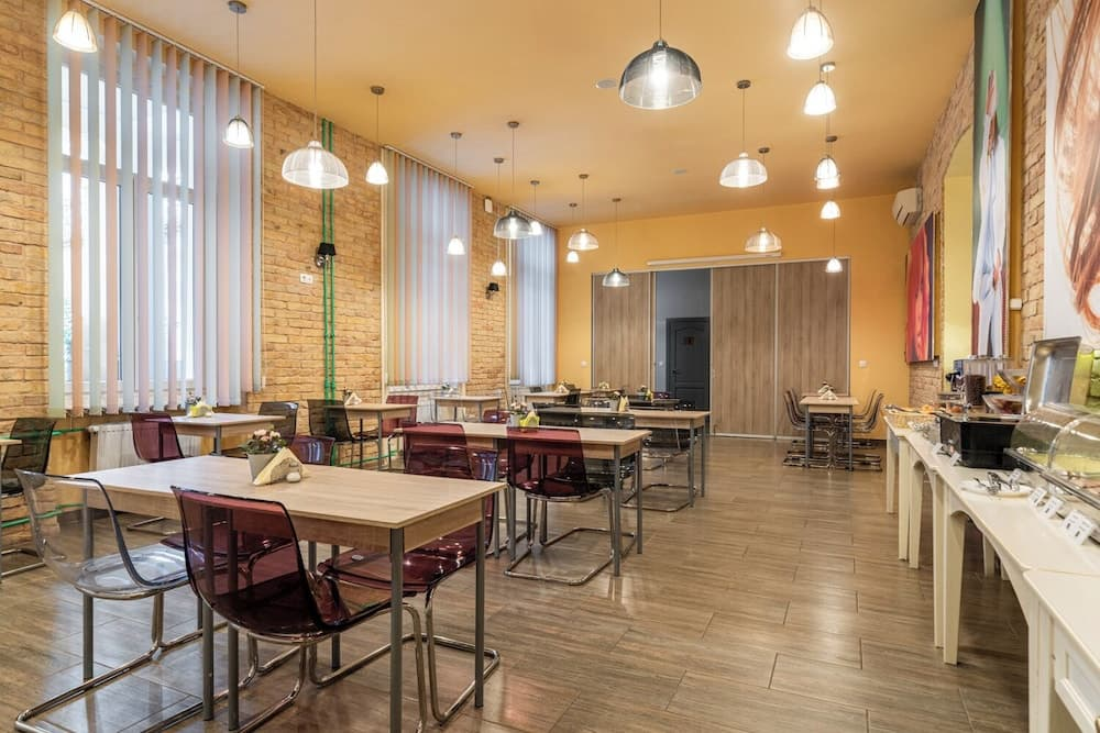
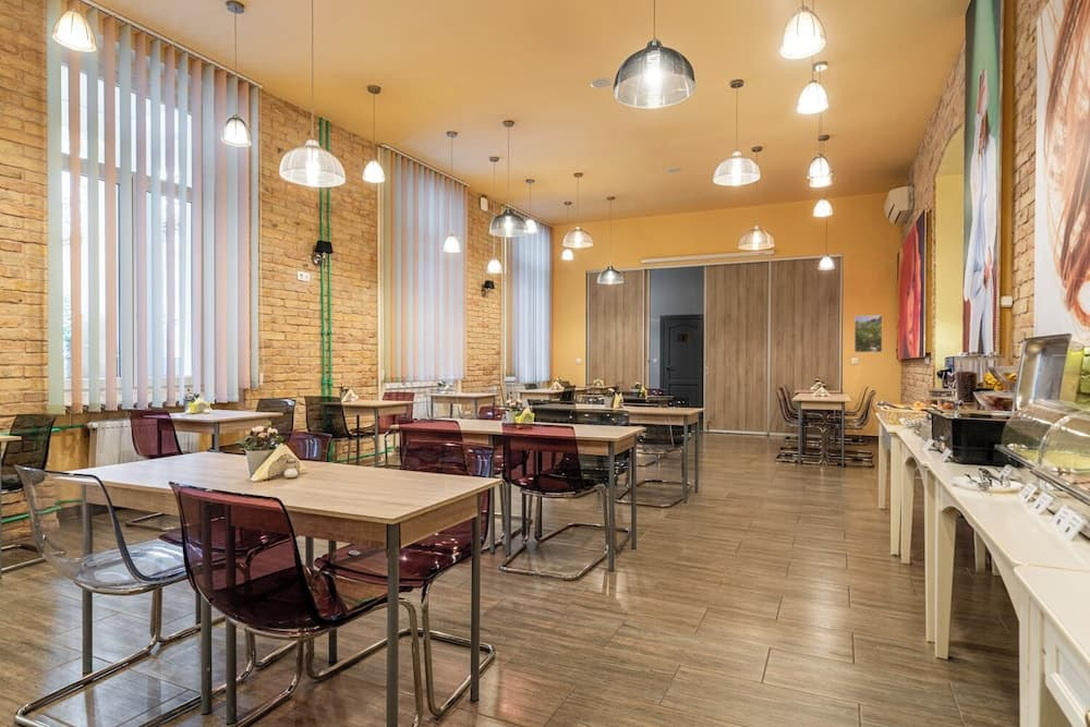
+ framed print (868, 334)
